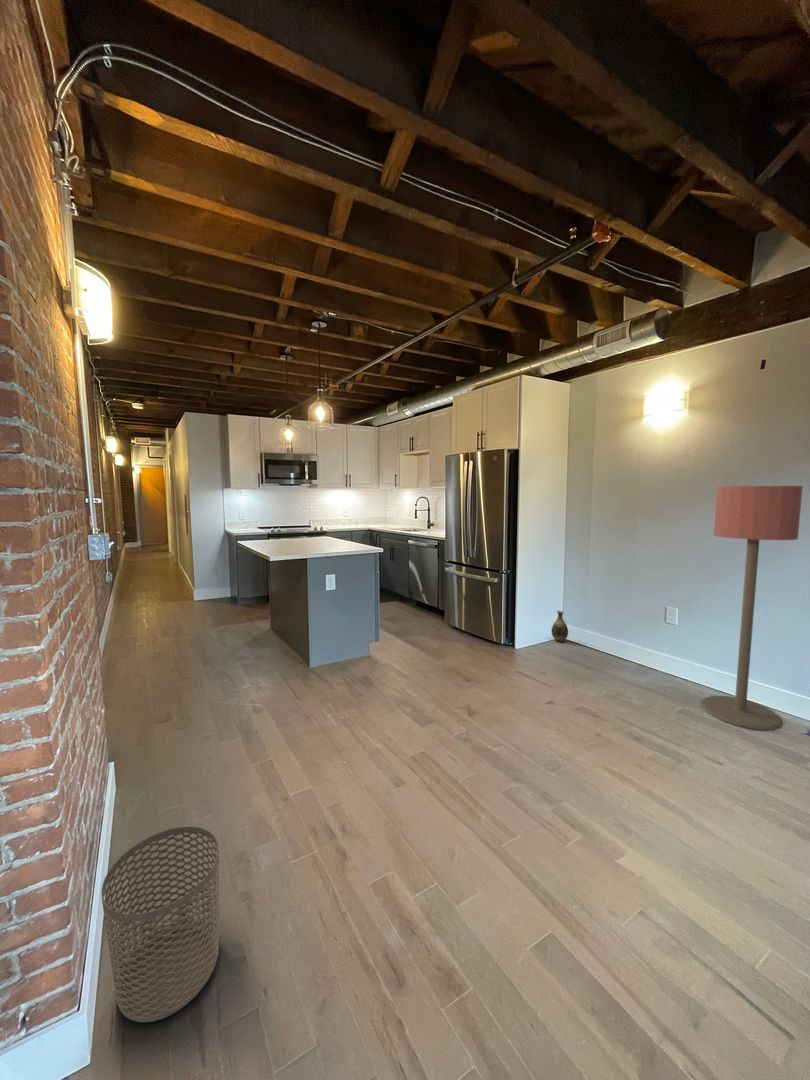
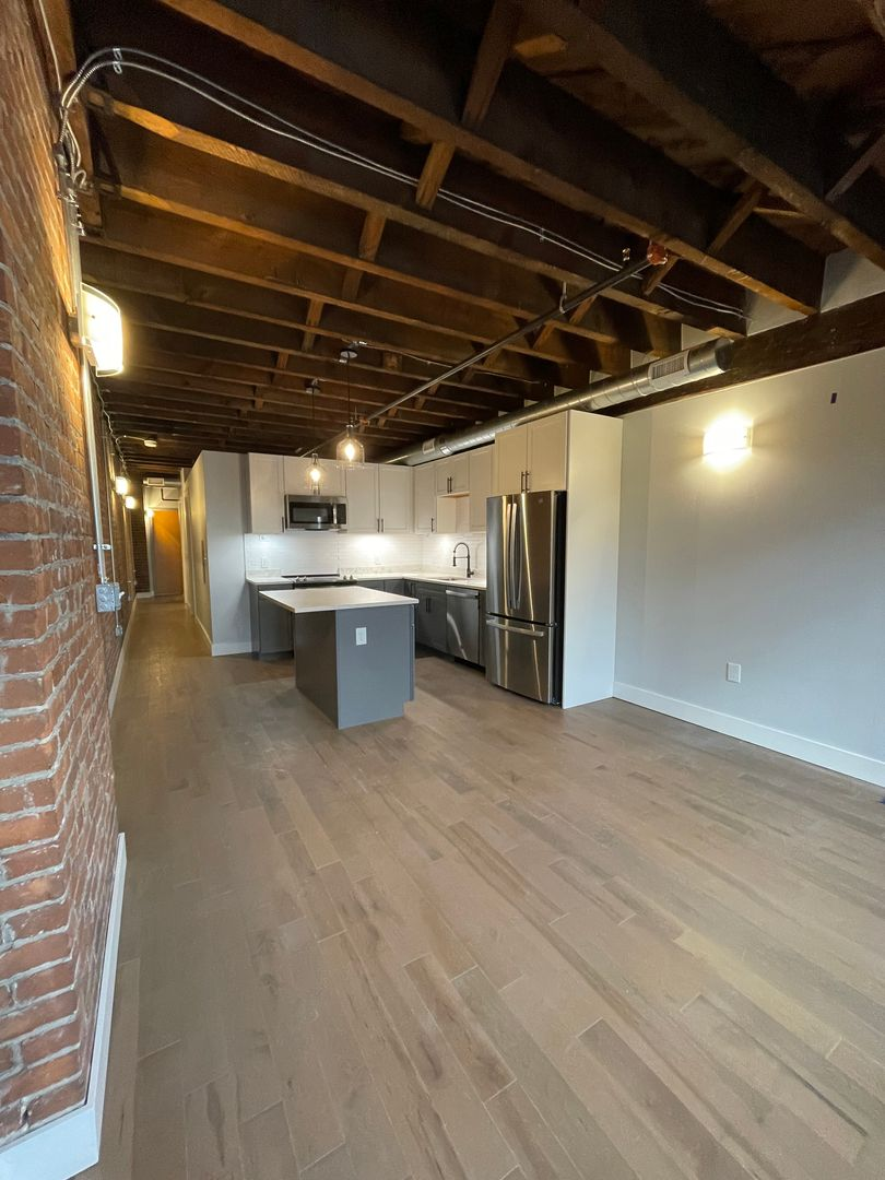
- vase (559, 626)
- waste bin (167, 918)
- floor lamp (748, 602)
